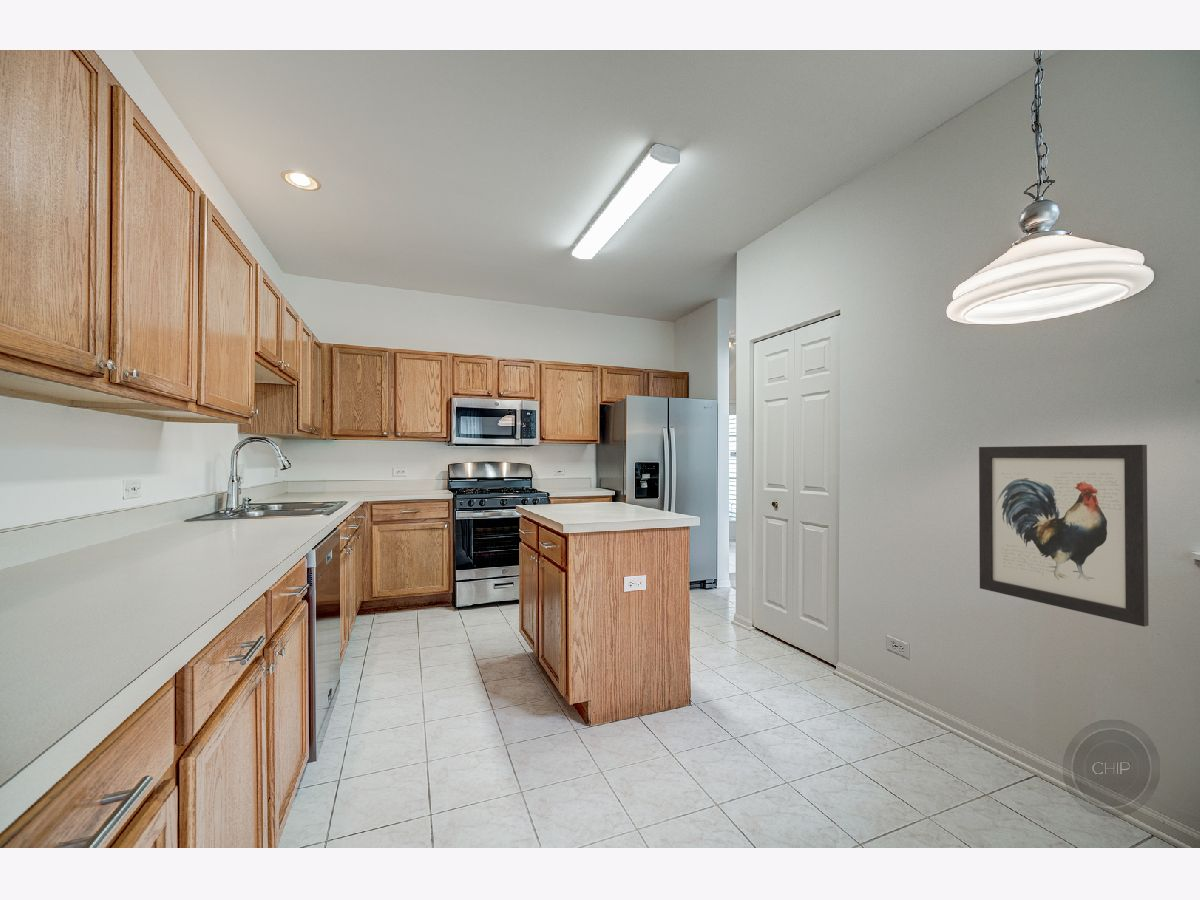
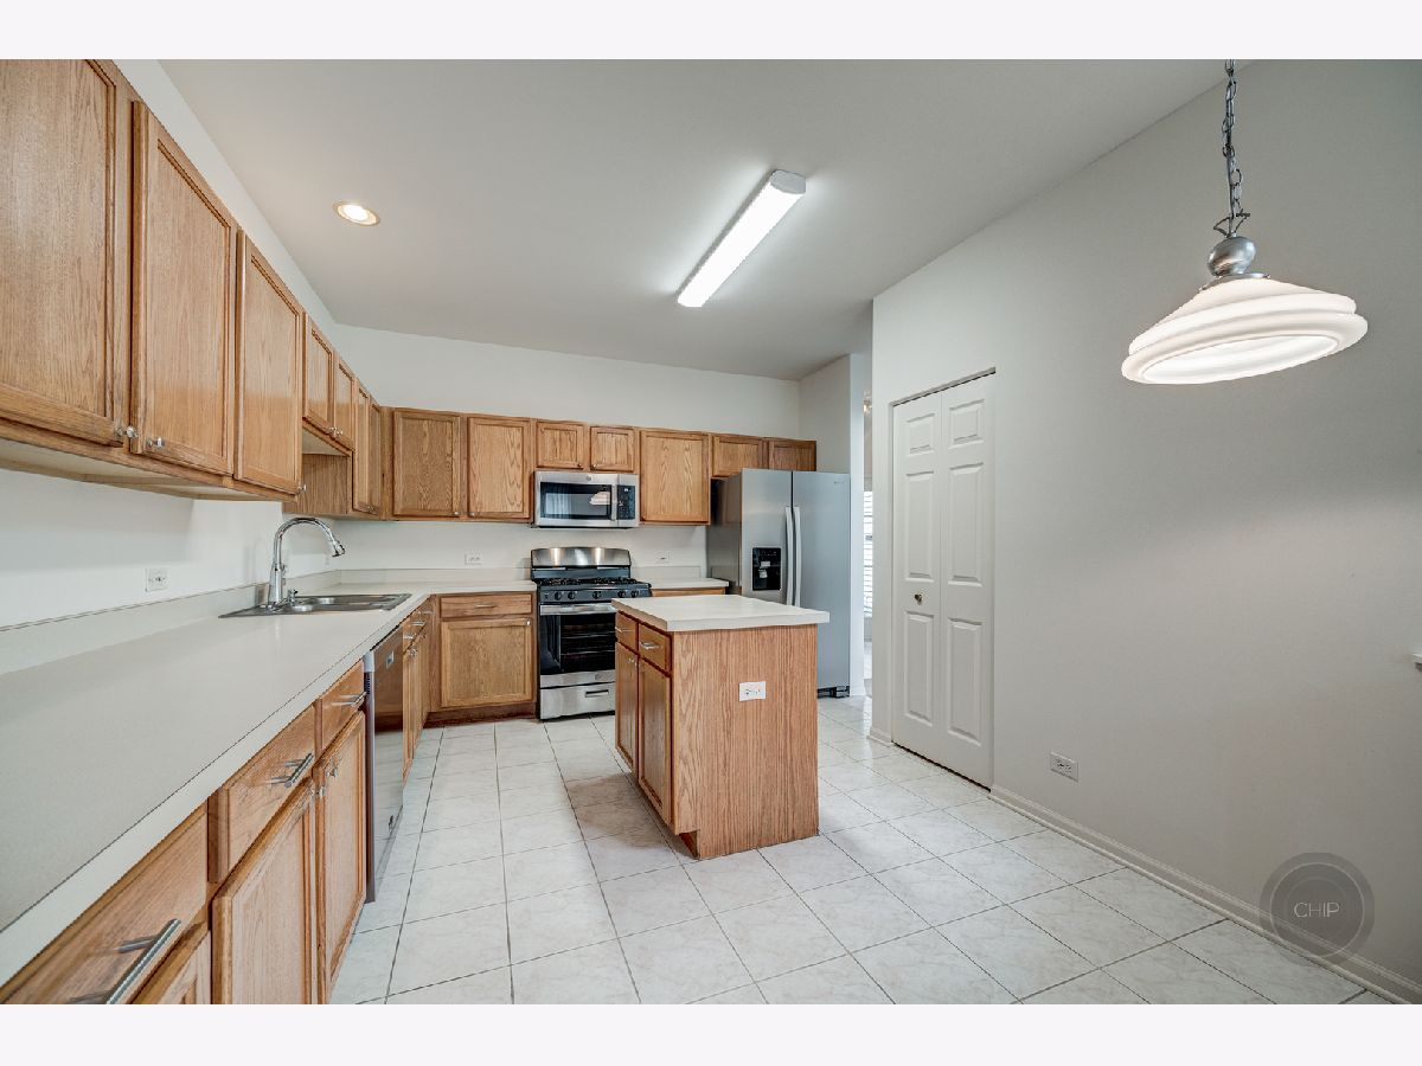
- wall art (1053, 525)
